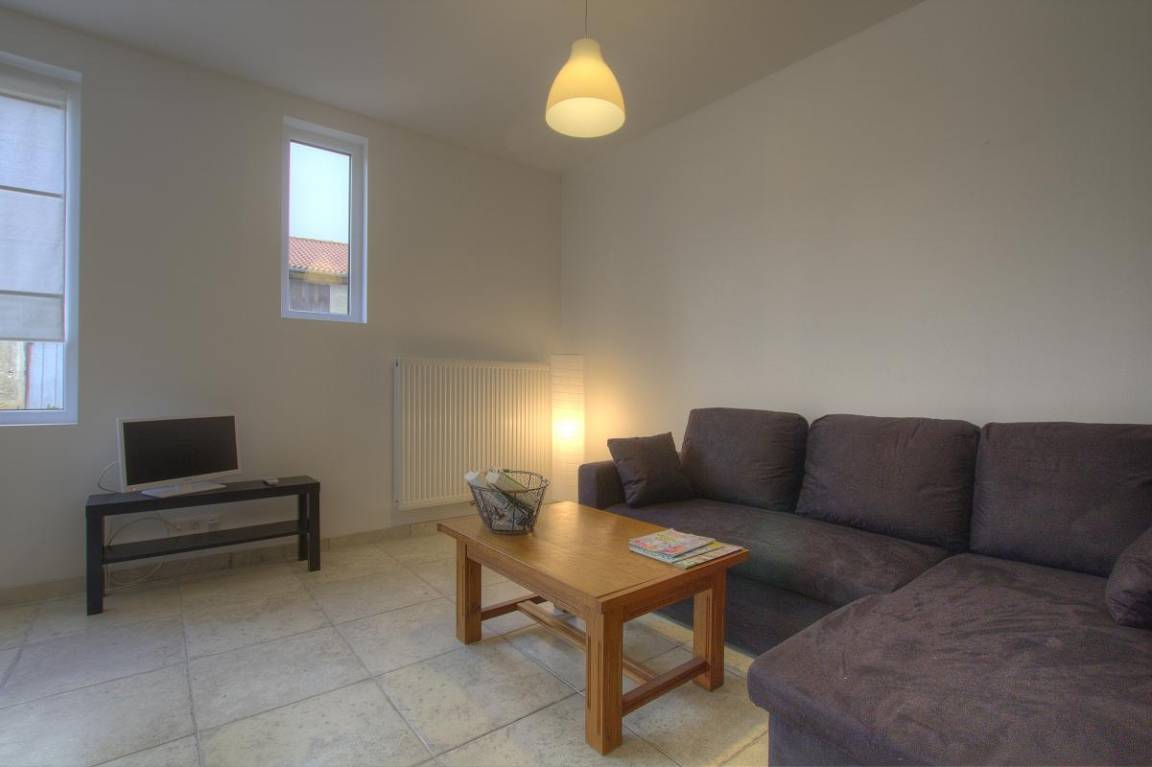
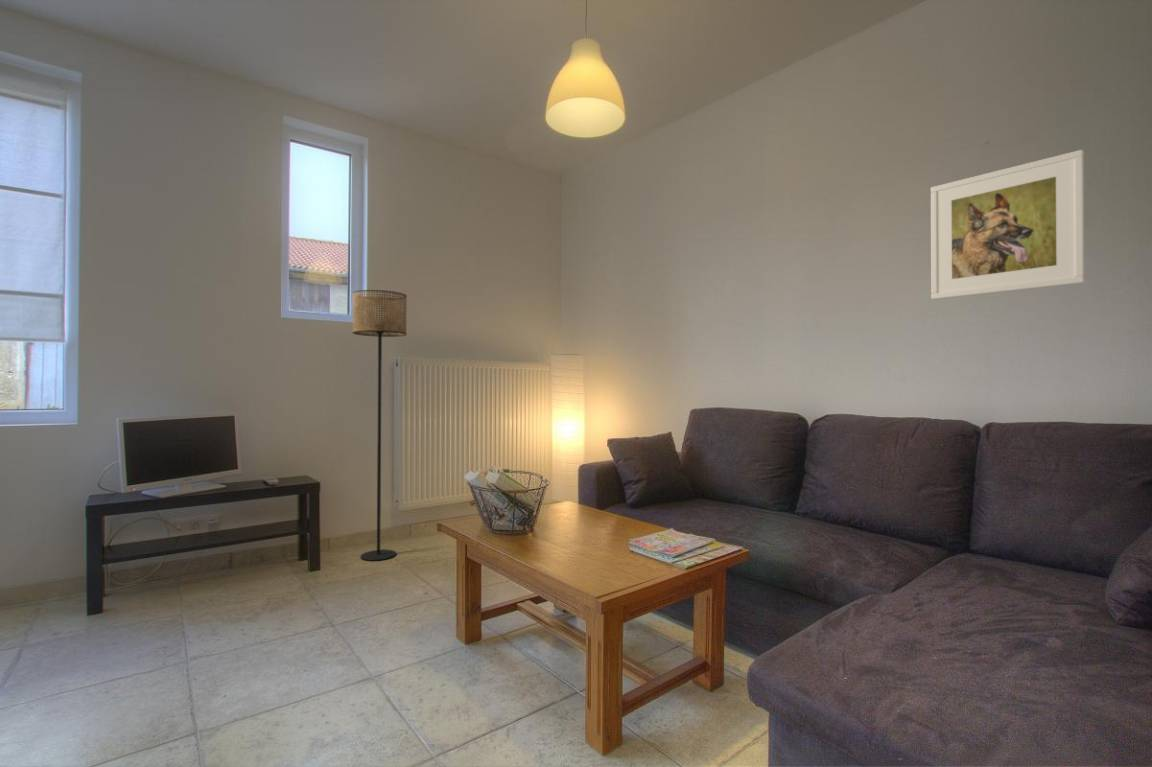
+ floor lamp (379, 424)
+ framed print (1001, 231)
